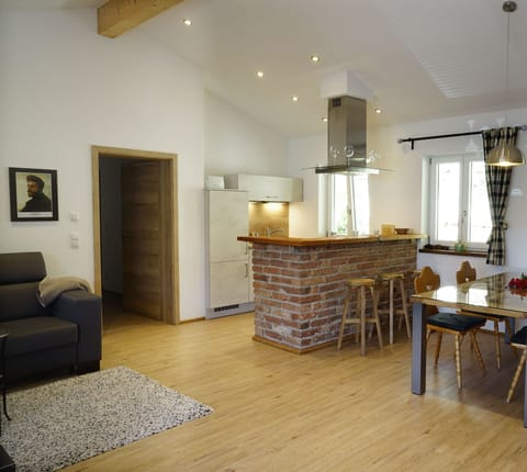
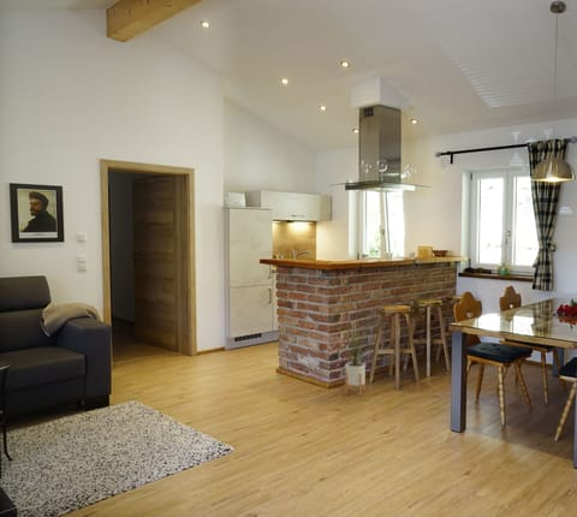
+ house plant (355, 356)
